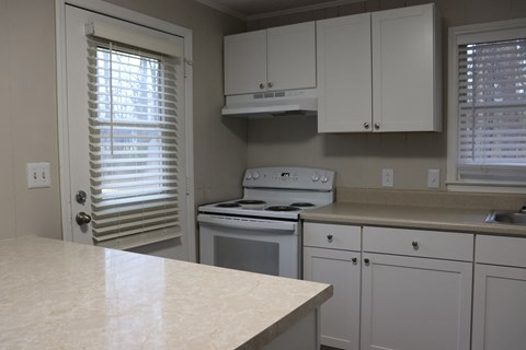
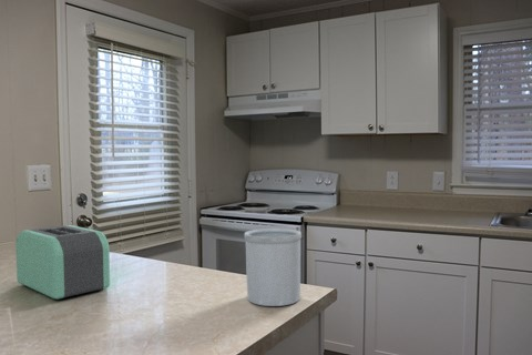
+ utensil holder (273, 265)
+ toaster (61, 258)
